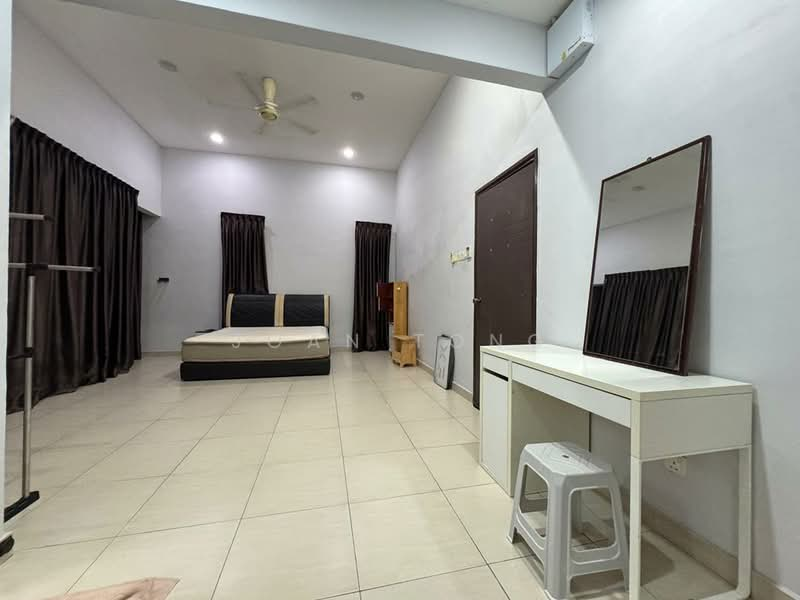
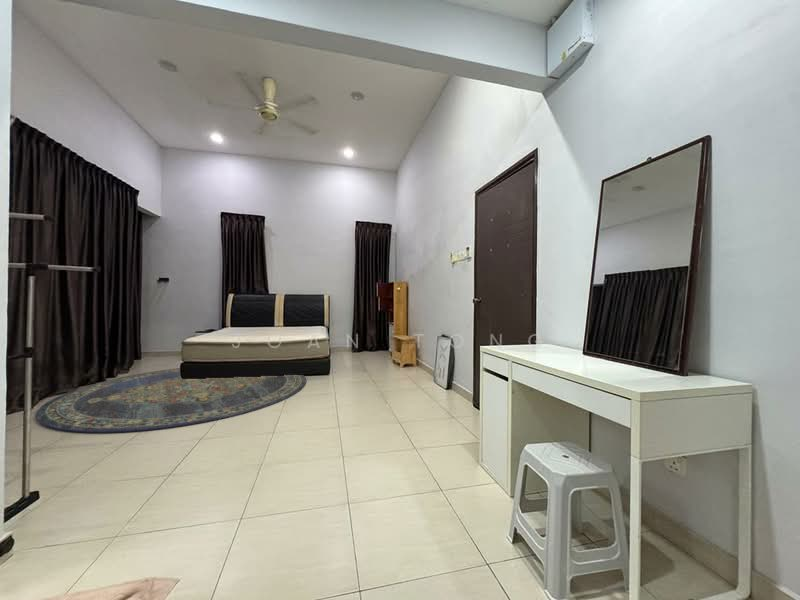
+ rug (196, 387)
